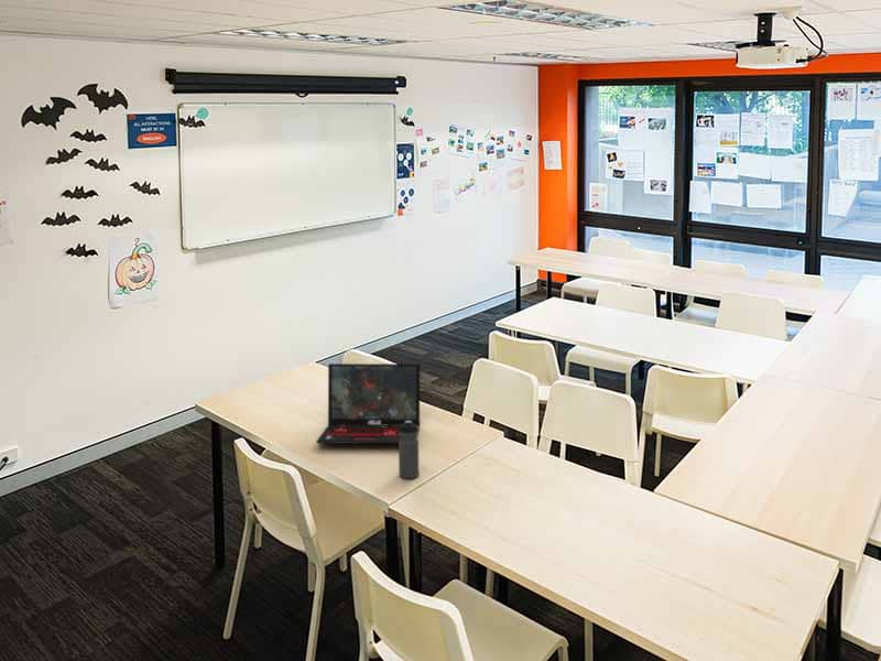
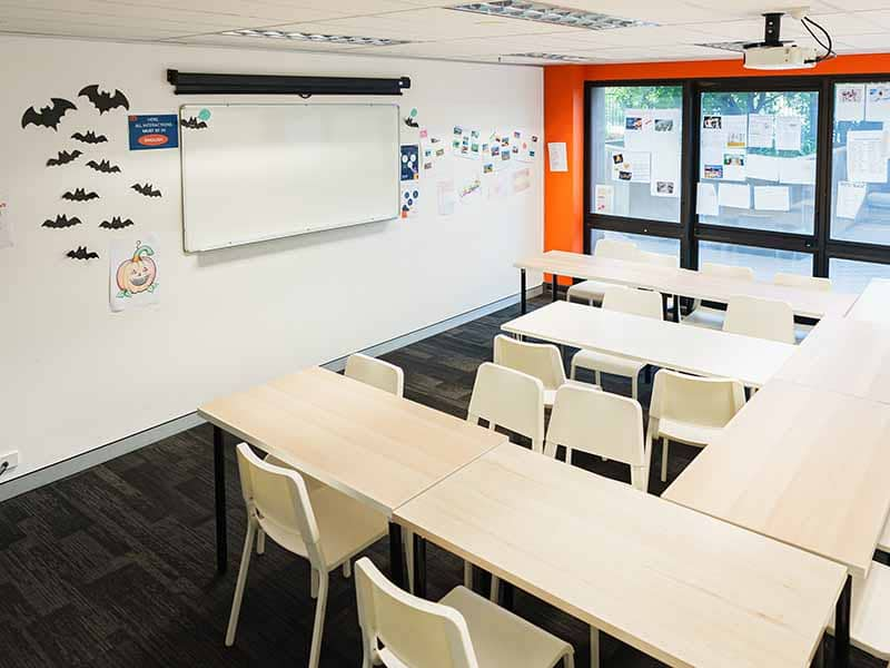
- water bottle (409, 447)
- laptop (369, 402)
